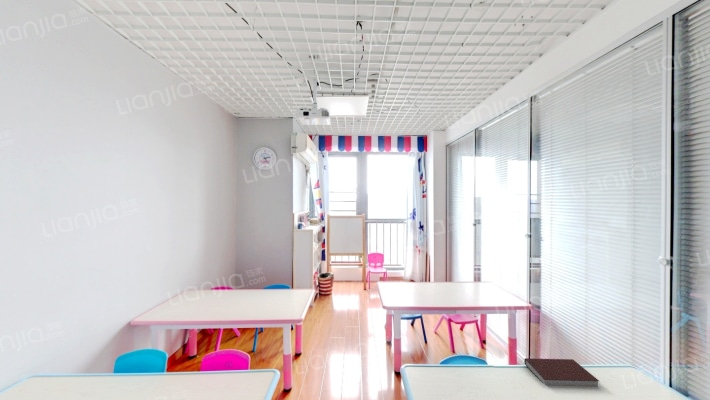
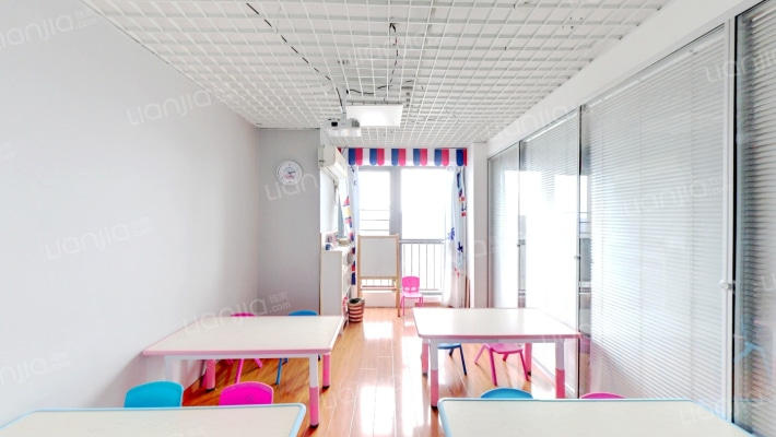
- notebook (559, 371)
